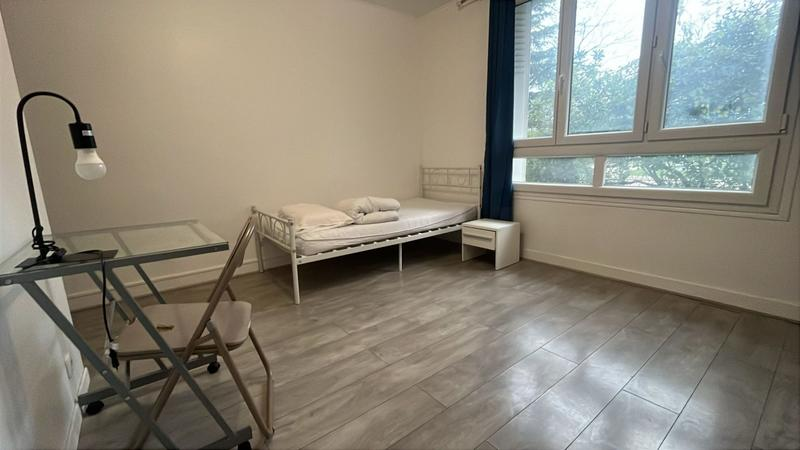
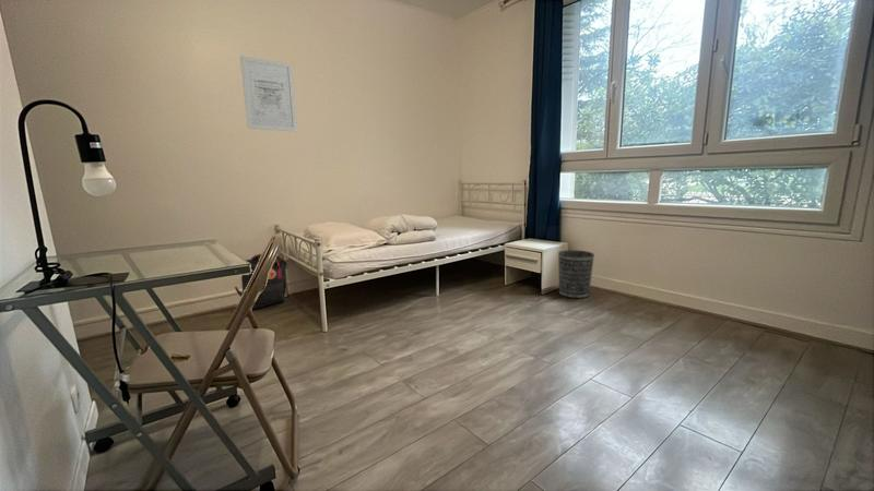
+ backpack (268, 279)
+ wastebasket (575, 273)
+ wall art (270, 95)
